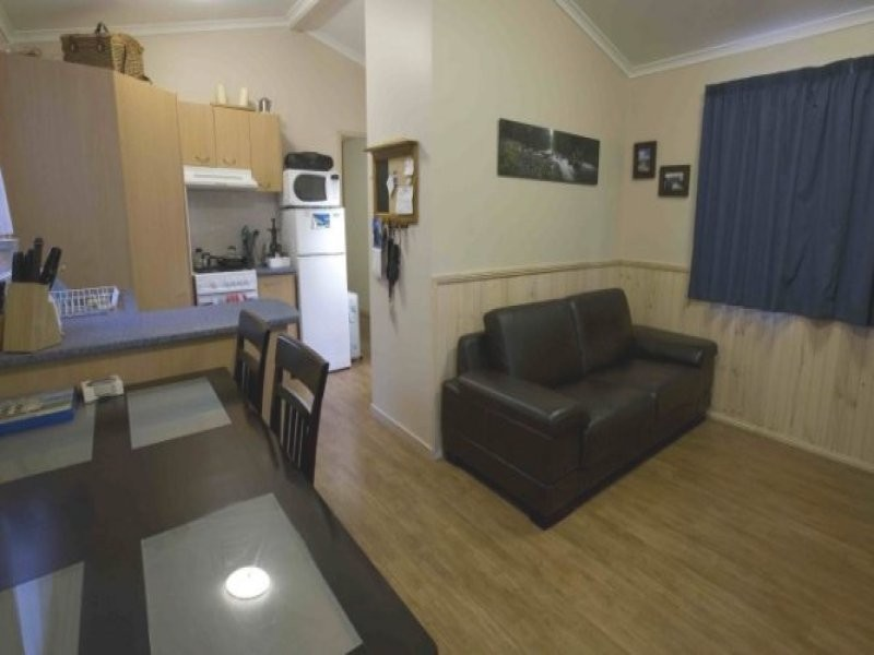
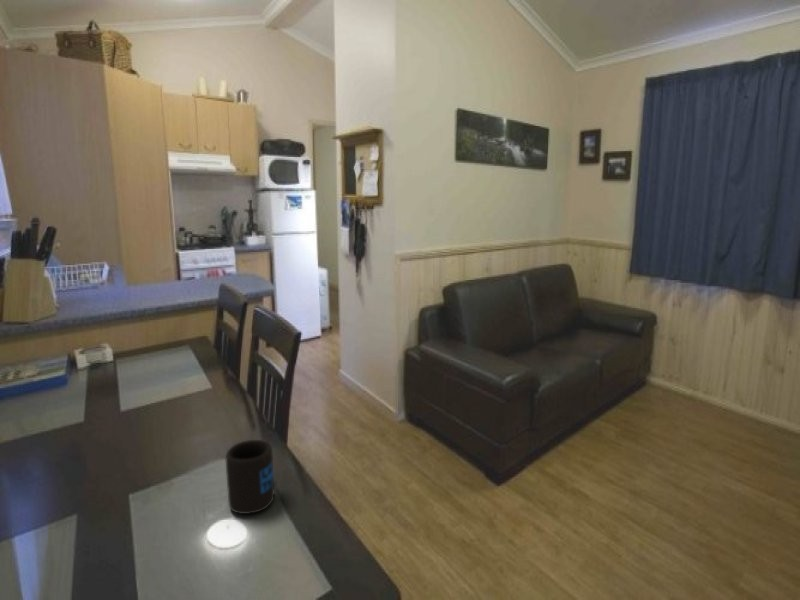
+ mug (252, 471)
